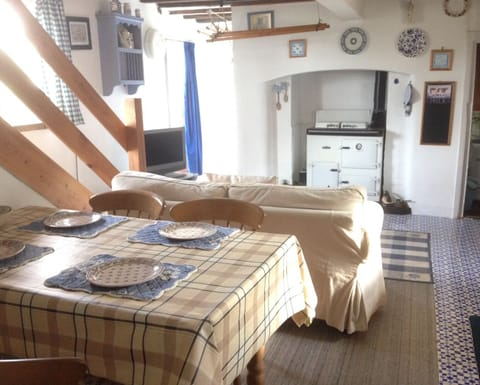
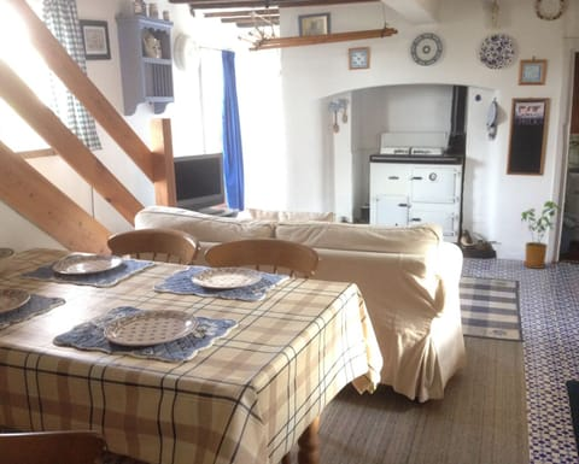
+ house plant (538, 234)
